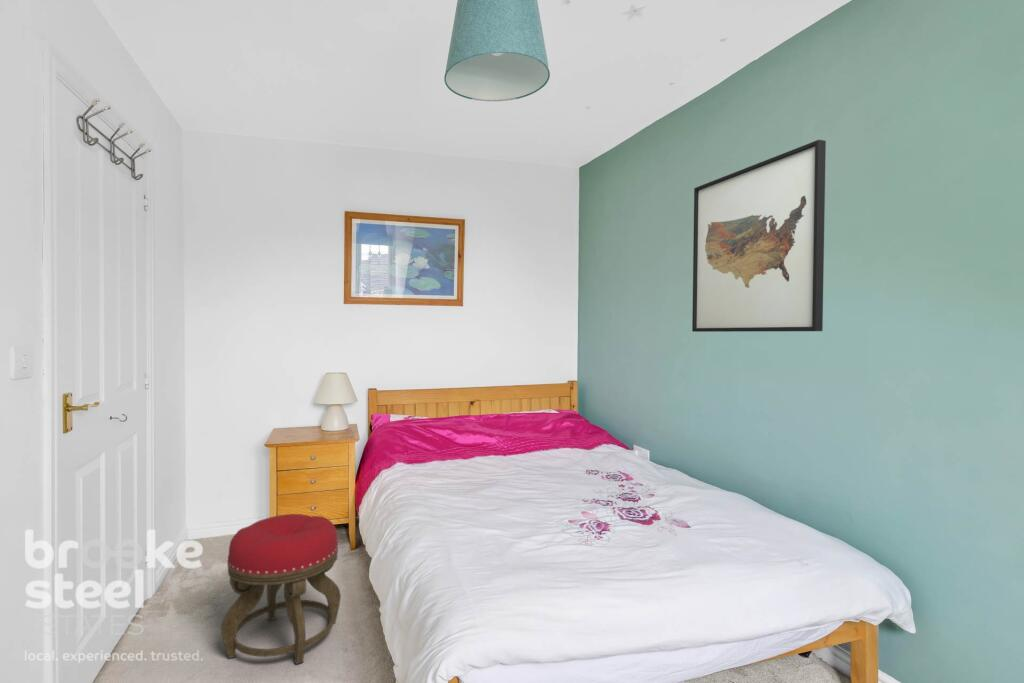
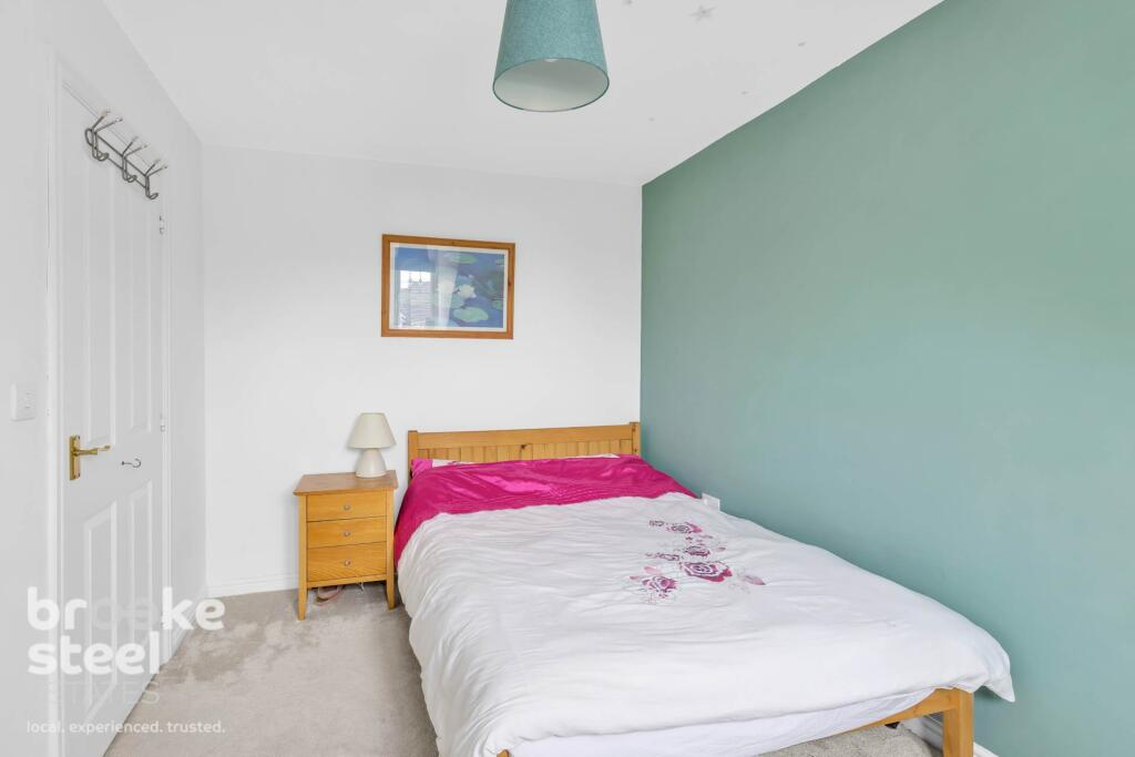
- wall art (749, 249)
- stool (284, 582)
